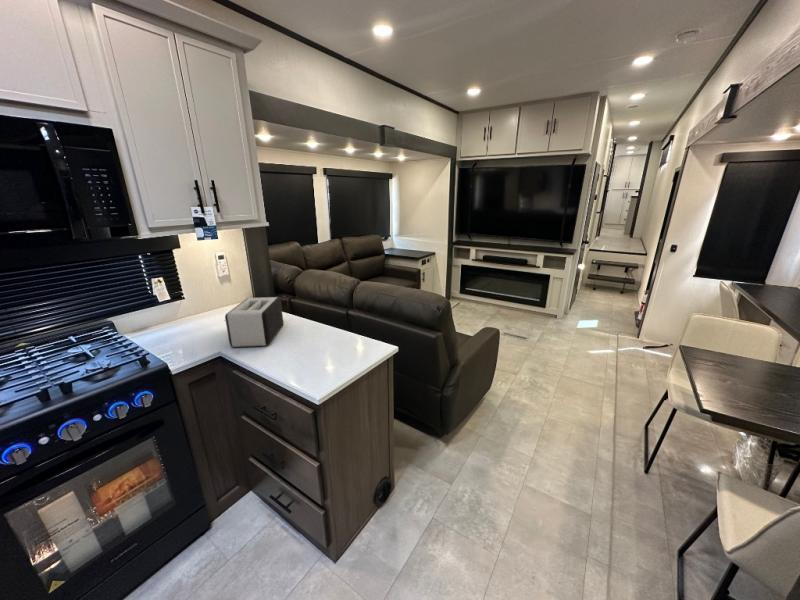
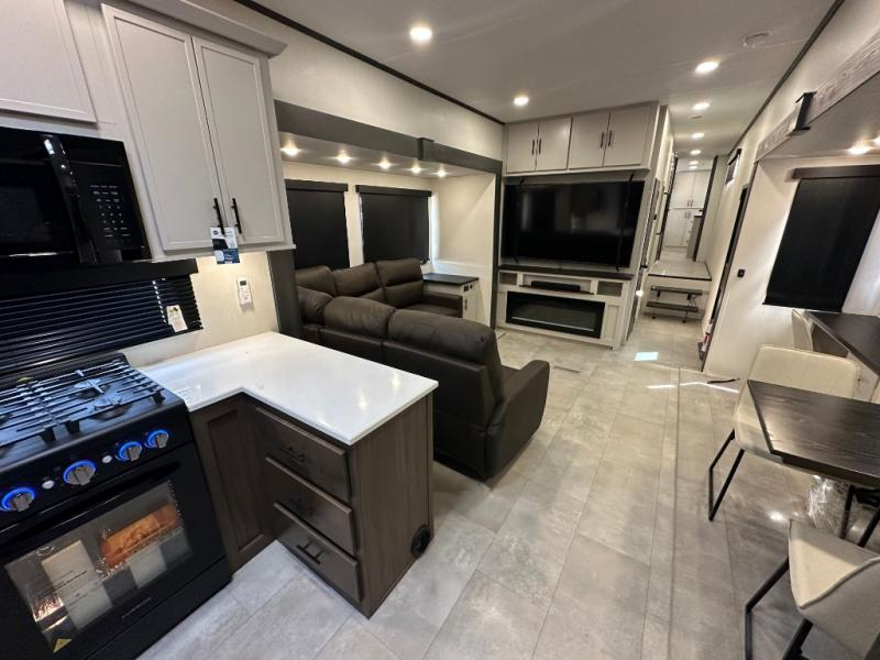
- toaster (257, 320)
